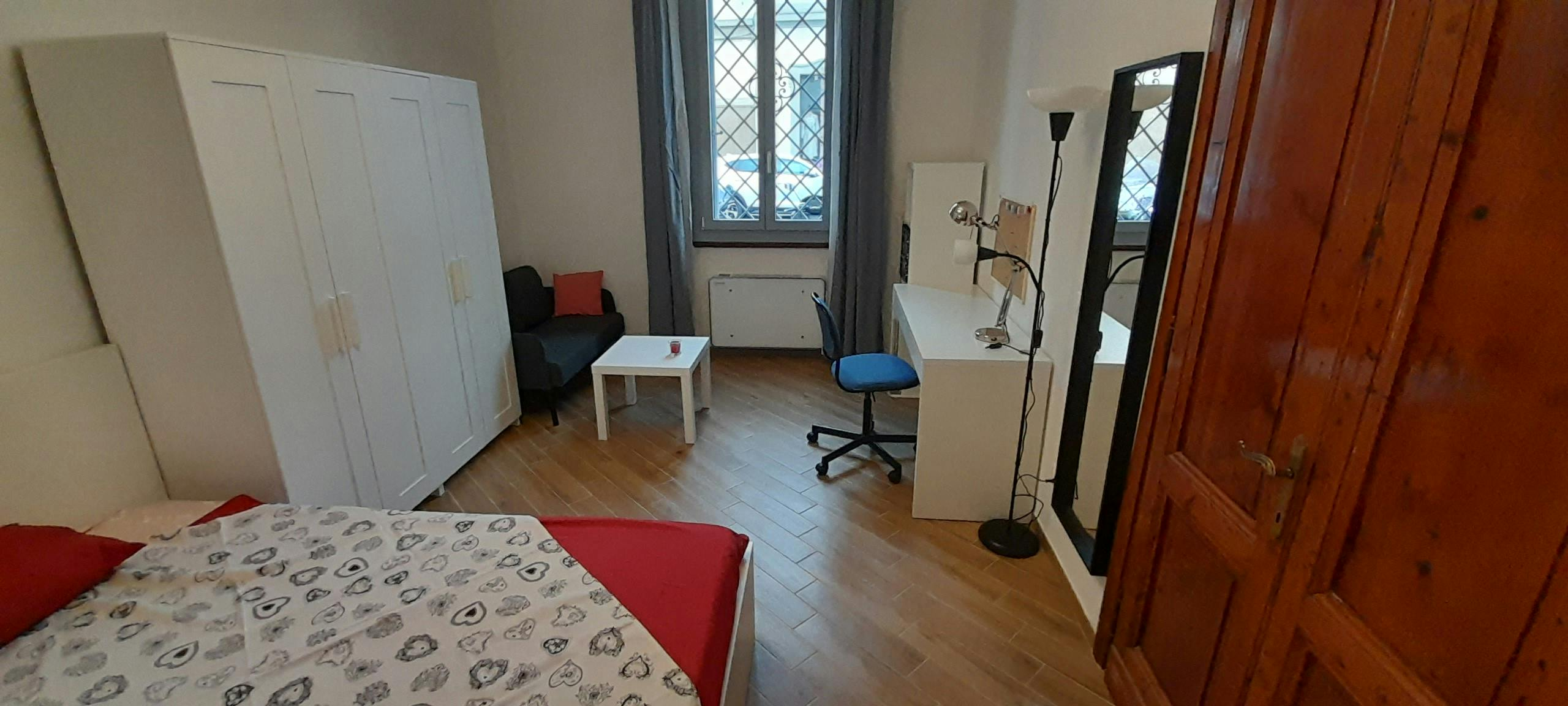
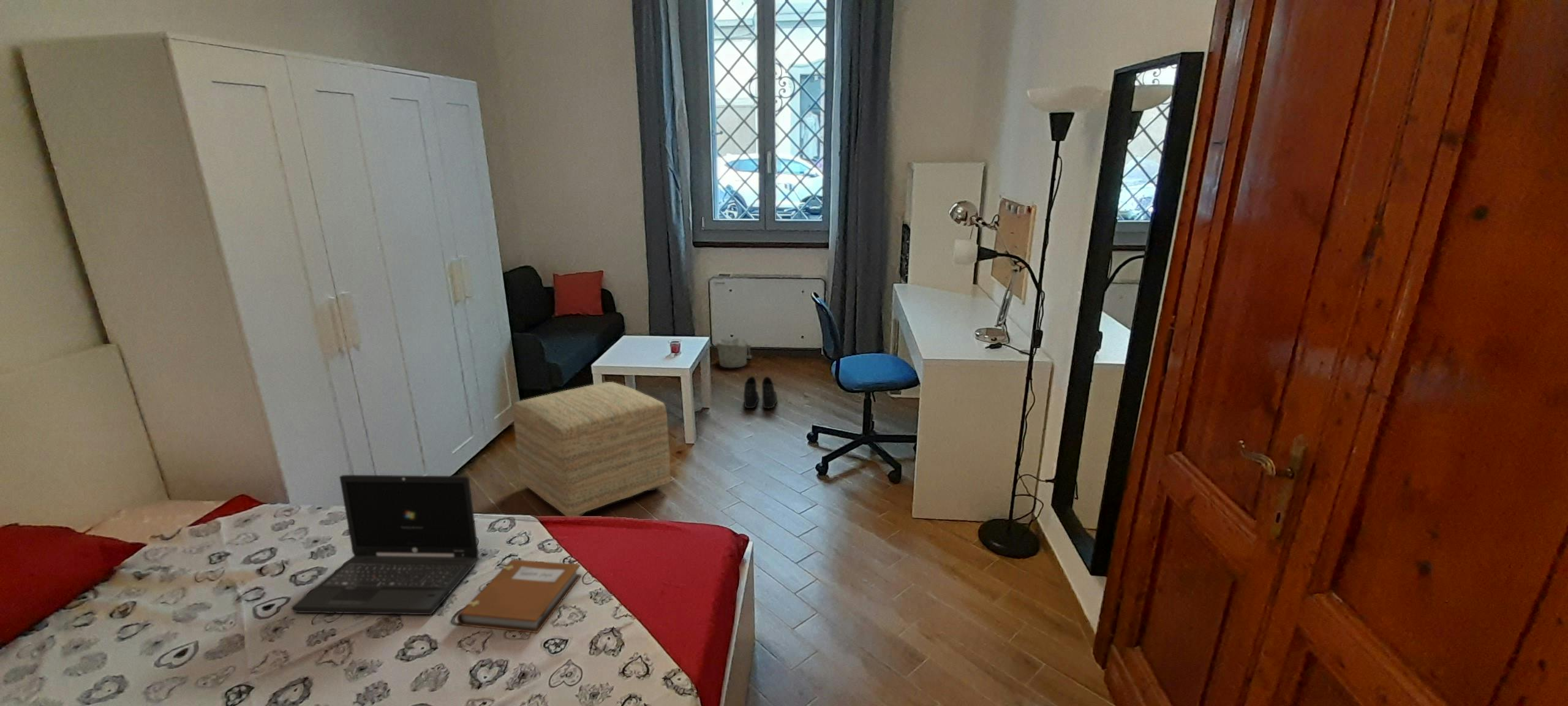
+ ottoman (592, 444)
+ boots (762, 389)
+ bucket (733, 352)
+ notebook (523, 591)
+ laptop (385, 542)
